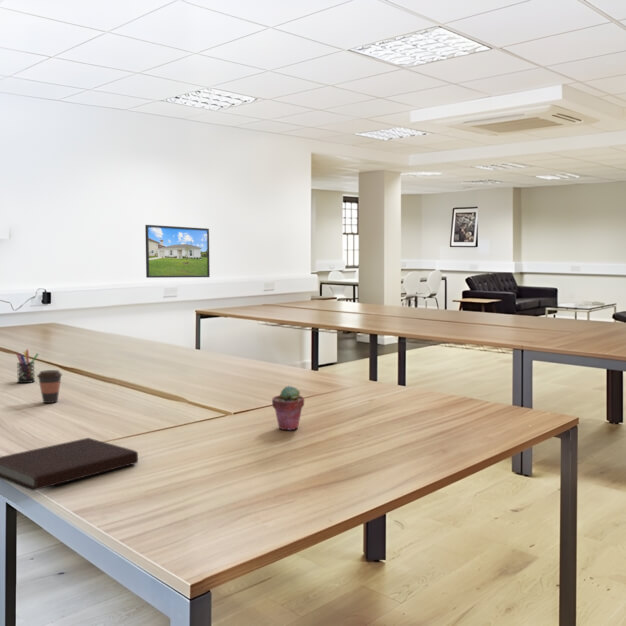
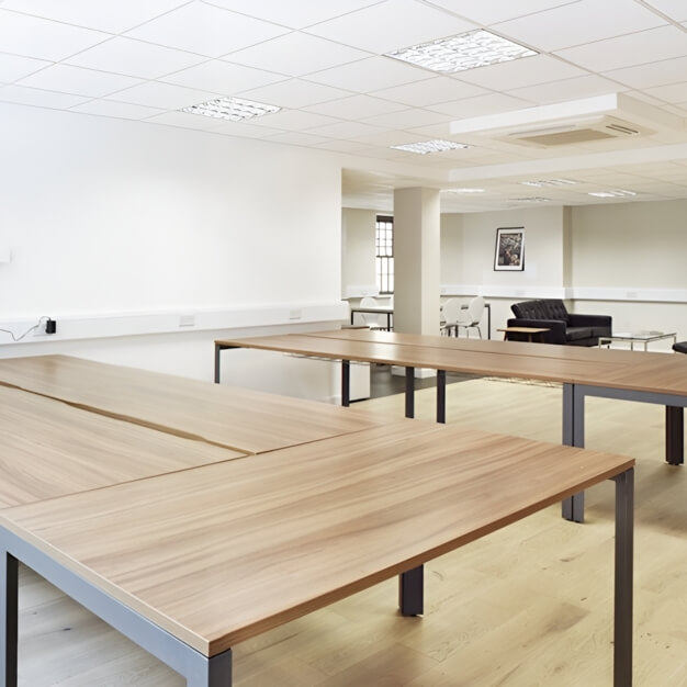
- notebook (64, 461)
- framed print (178, 252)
- pen holder (28, 365)
- coffee cup (50, 386)
- potted succulent (288, 406)
